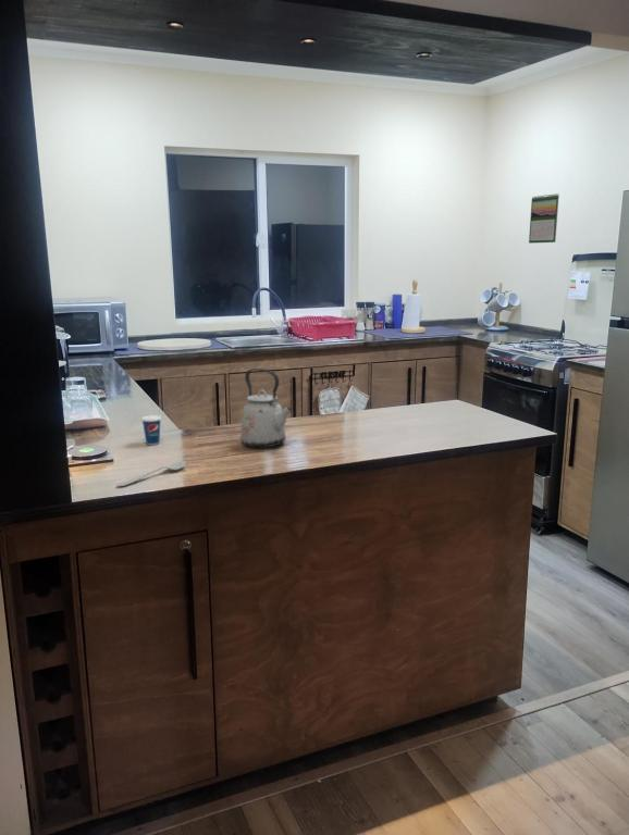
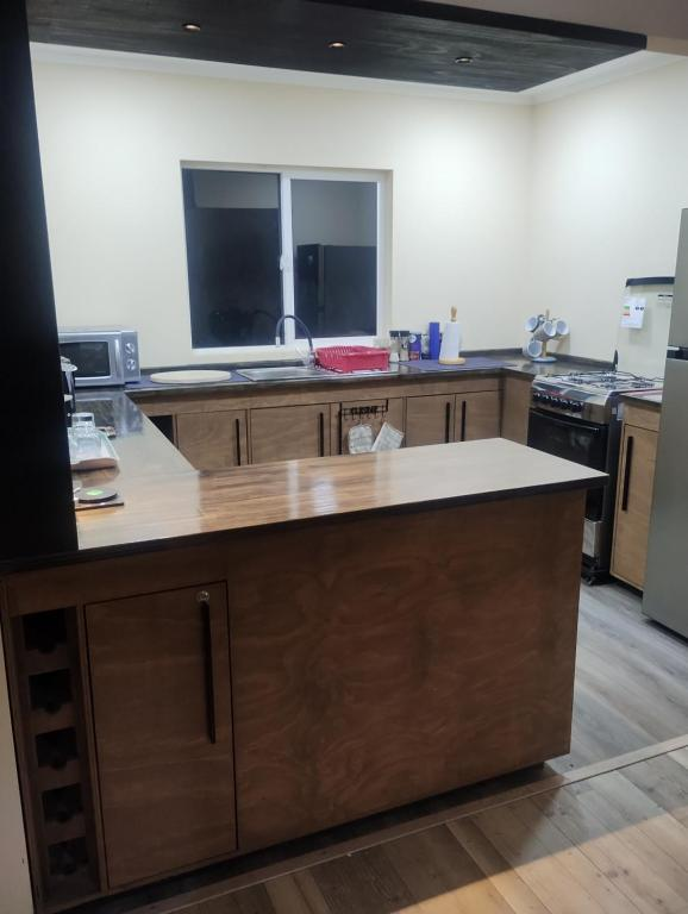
- spoon (152, 472)
- calendar (543, 219)
- kettle (268, 408)
- cup (151, 423)
